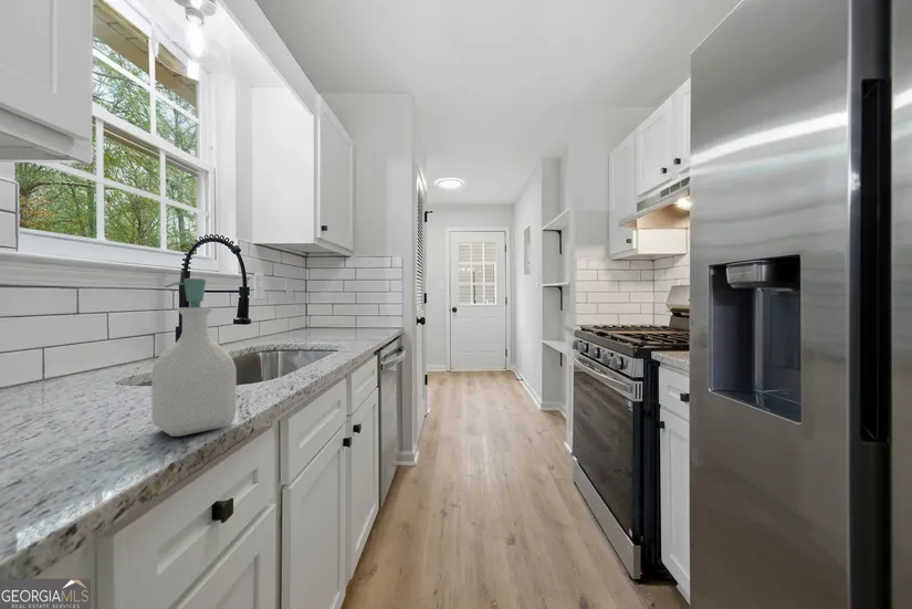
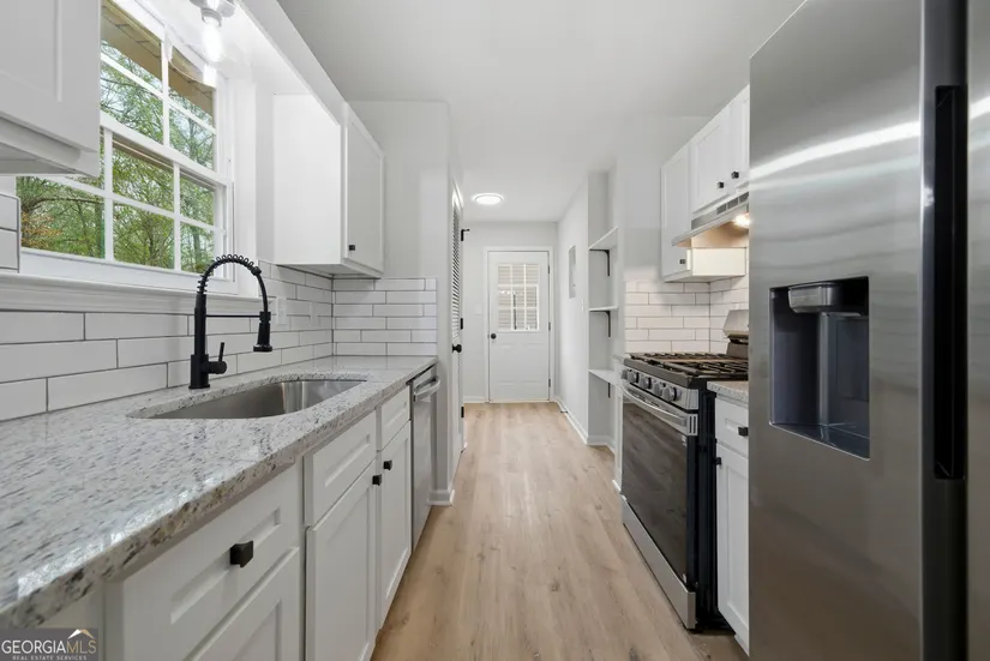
- soap bottle (195, 353)
